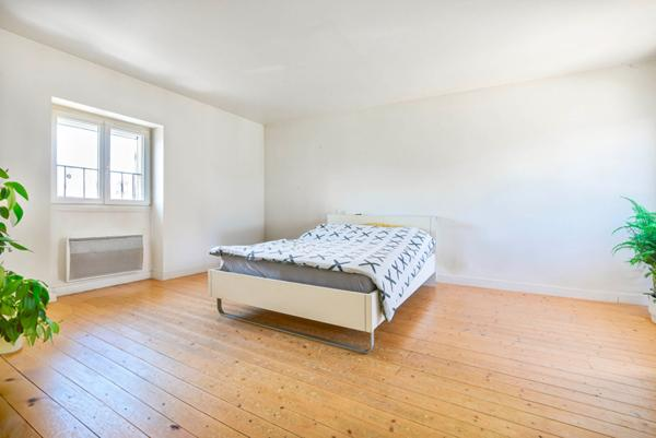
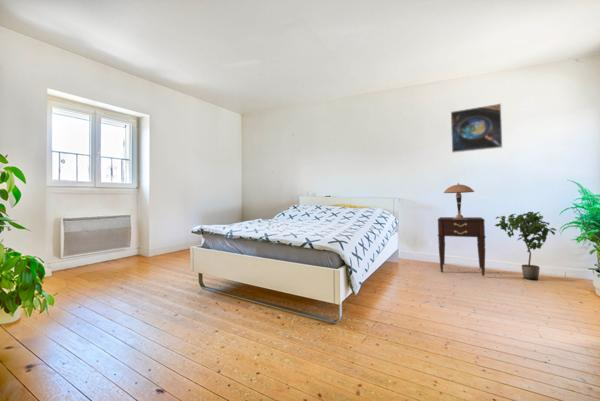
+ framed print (475, 129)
+ table lamp (458, 200)
+ potted plant (526, 244)
+ nightstand (460, 236)
